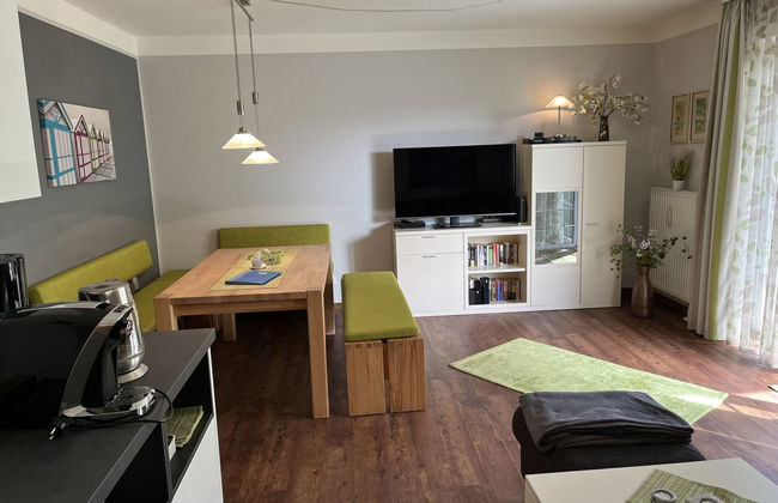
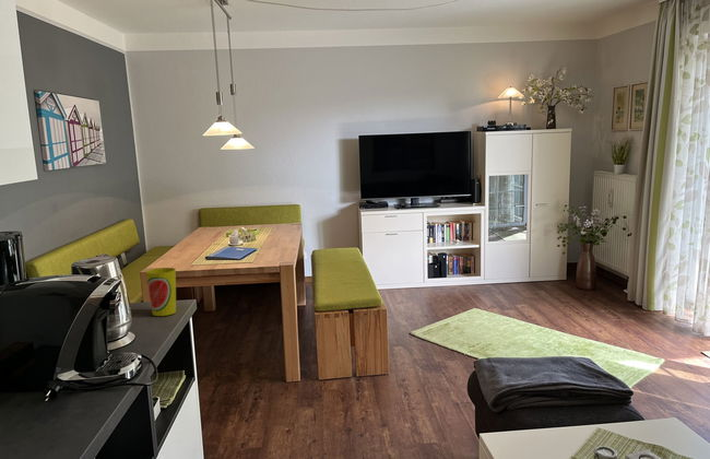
+ cup (162, 291)
